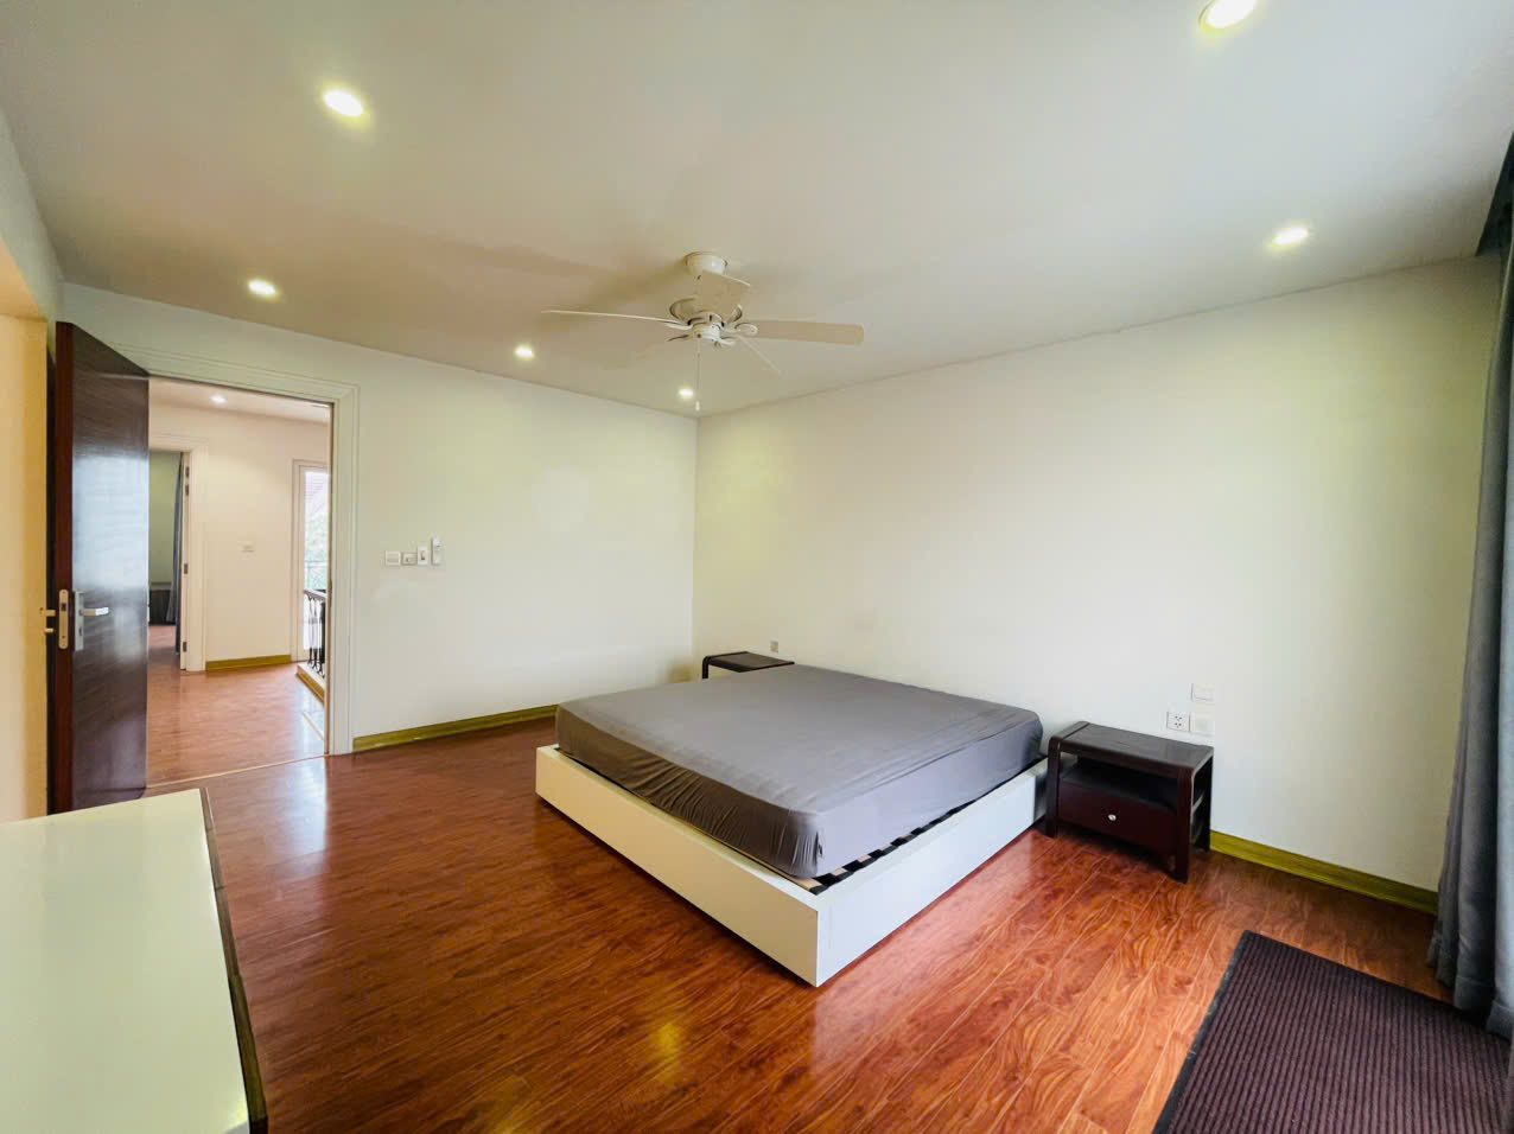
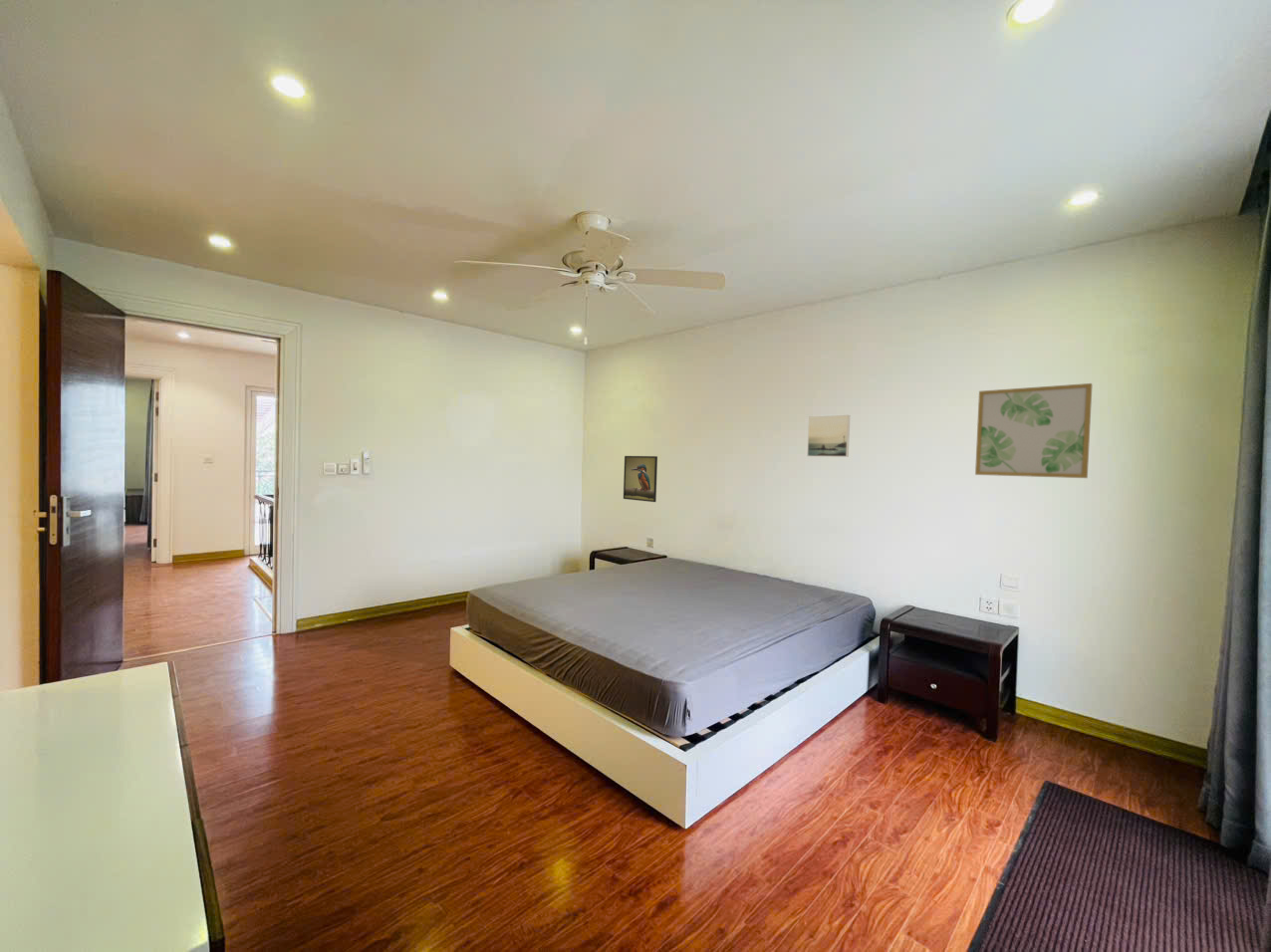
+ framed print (828, 436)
+ wall art (1030, 432)
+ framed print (639, 478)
